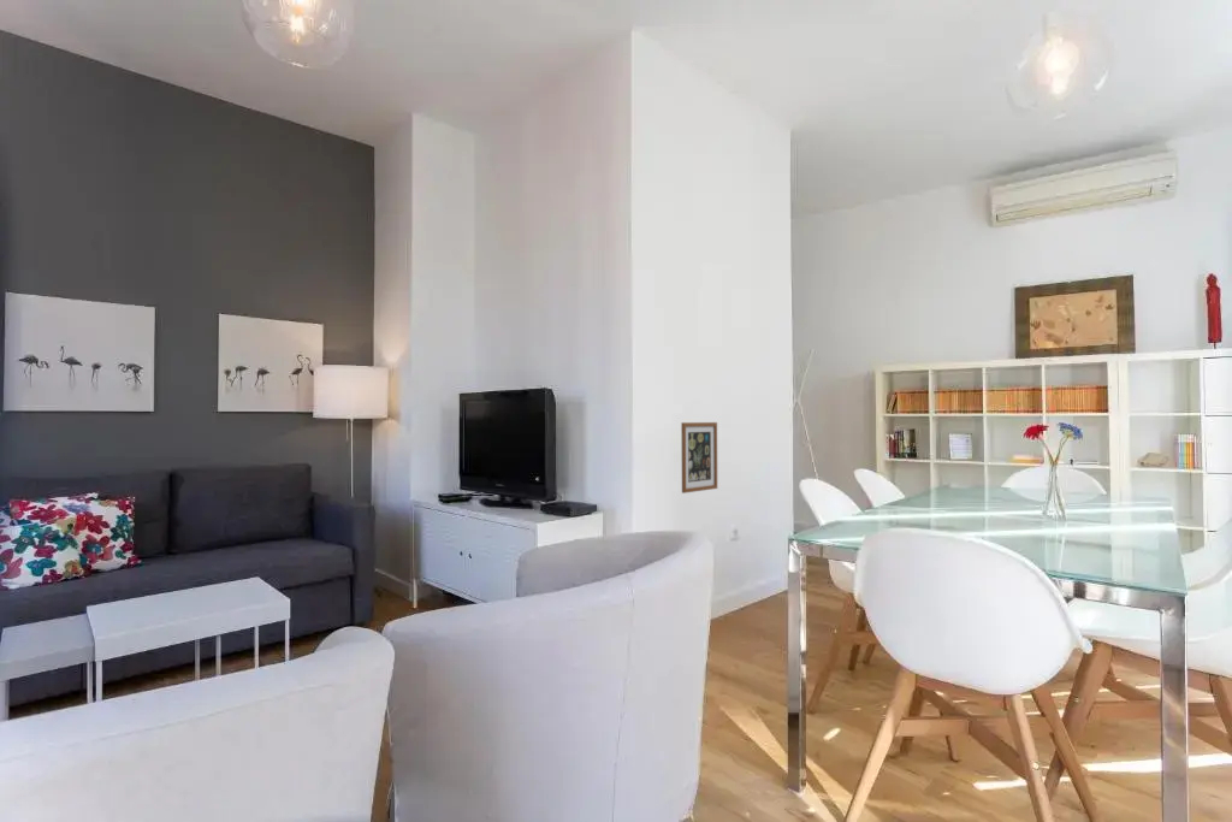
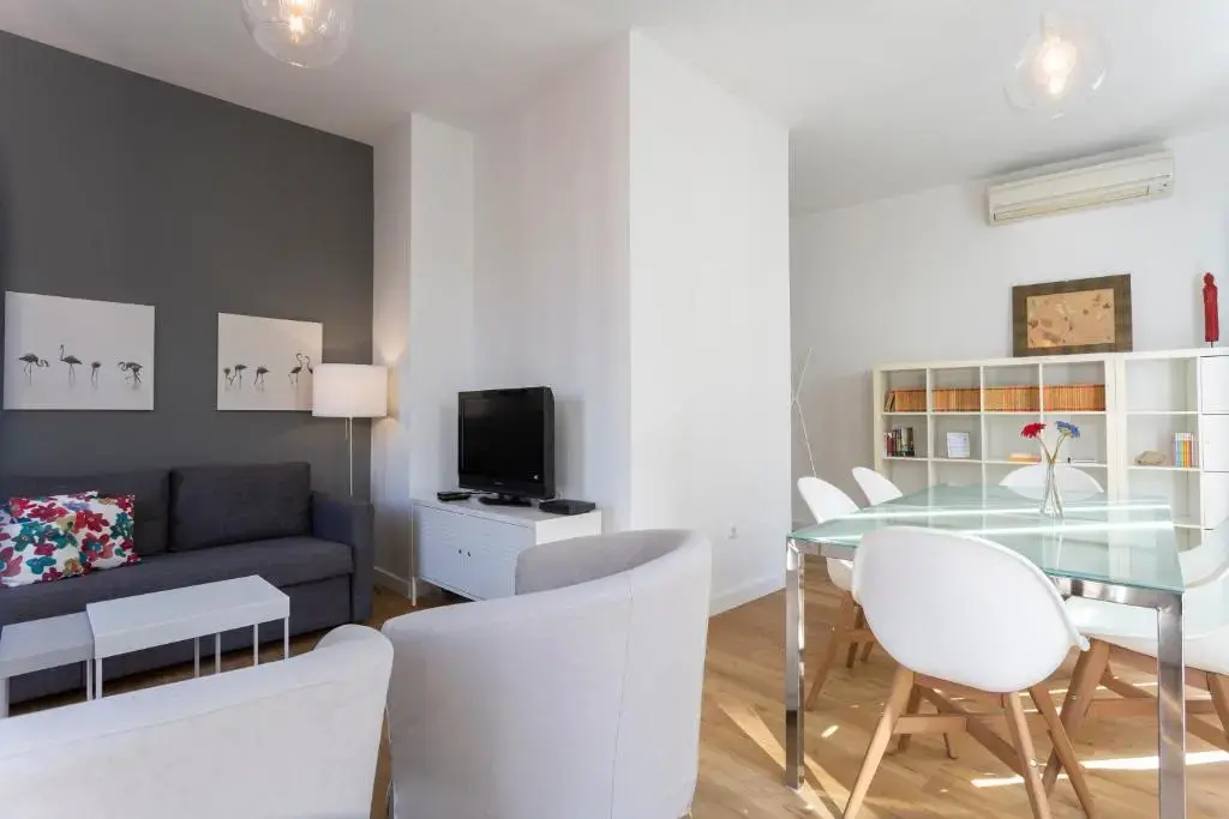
- wall art (699, 456)
